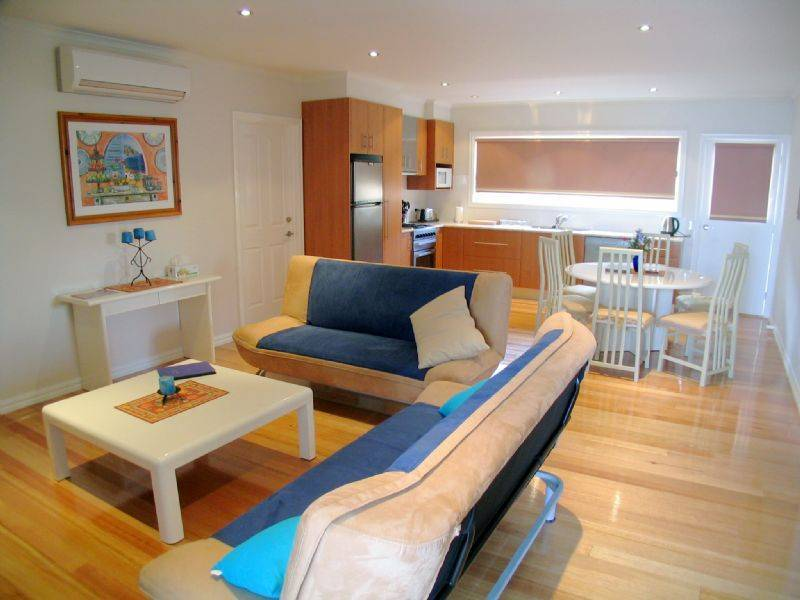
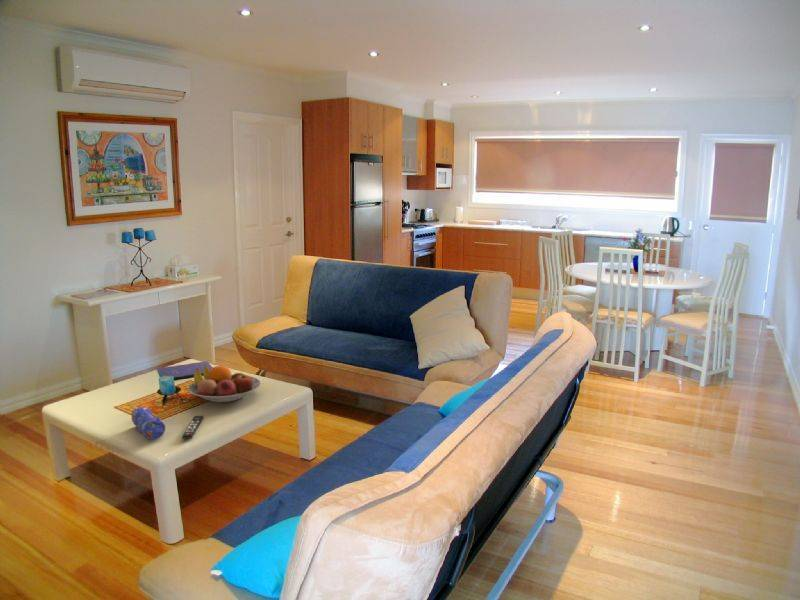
+ remote control (193, 426)
+ fruit bowl (224, 382)
+ pencil case (147, 422)
